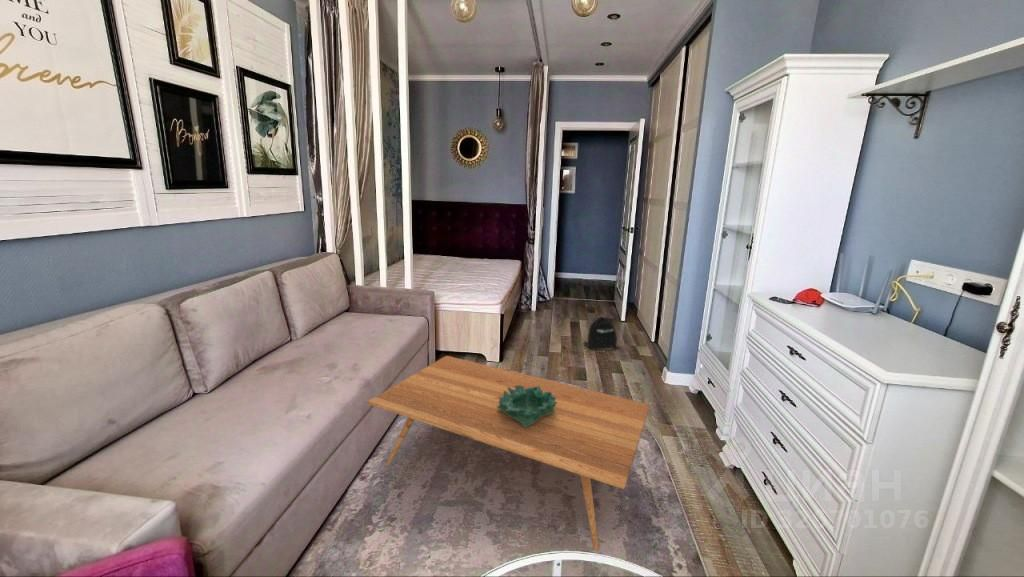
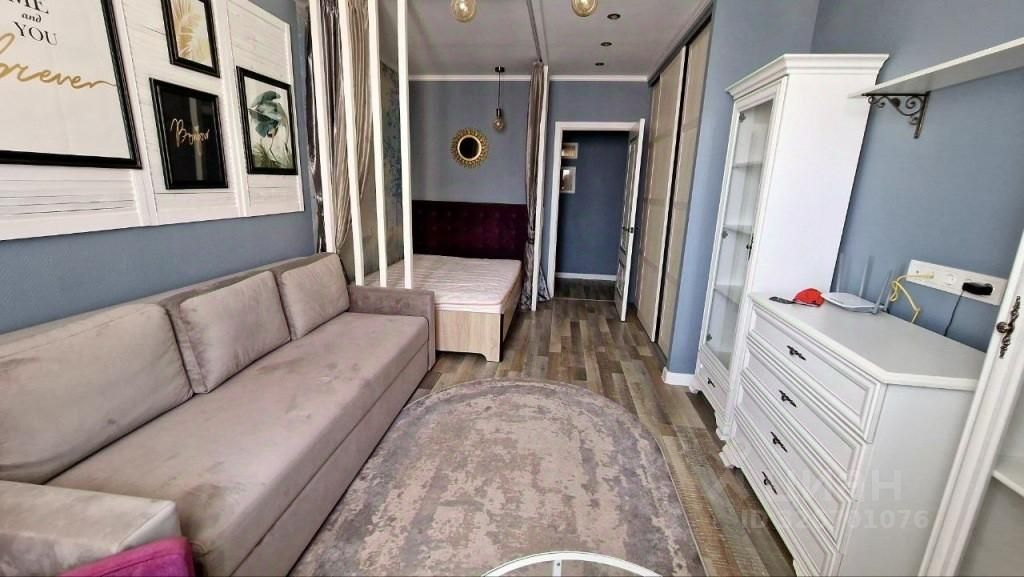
- coffee table (509, 434)
- backpack (600, 330)
- decorative bowl (526, 403)
